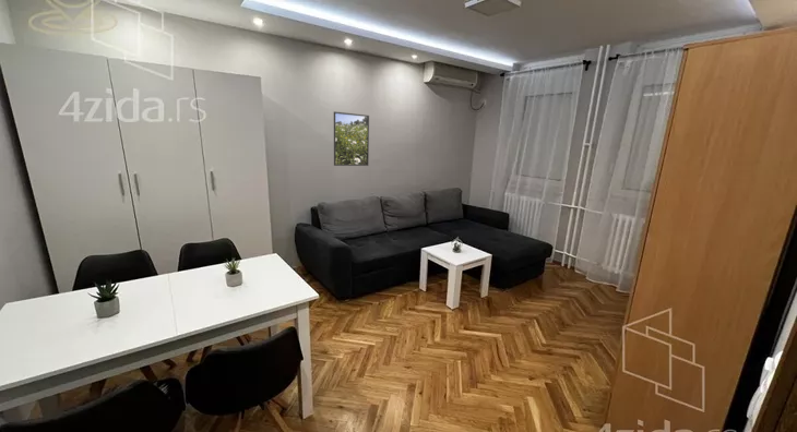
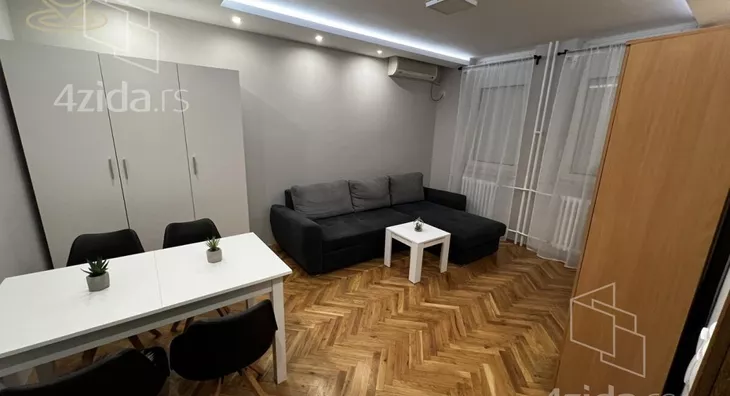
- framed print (352, 140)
